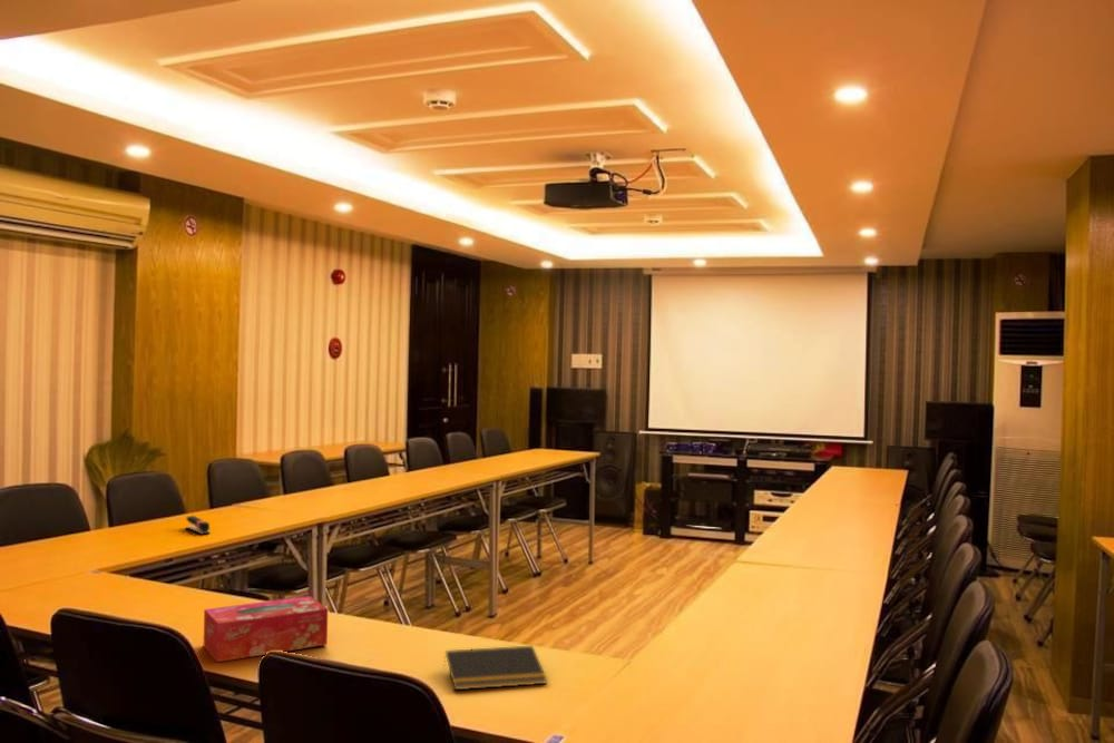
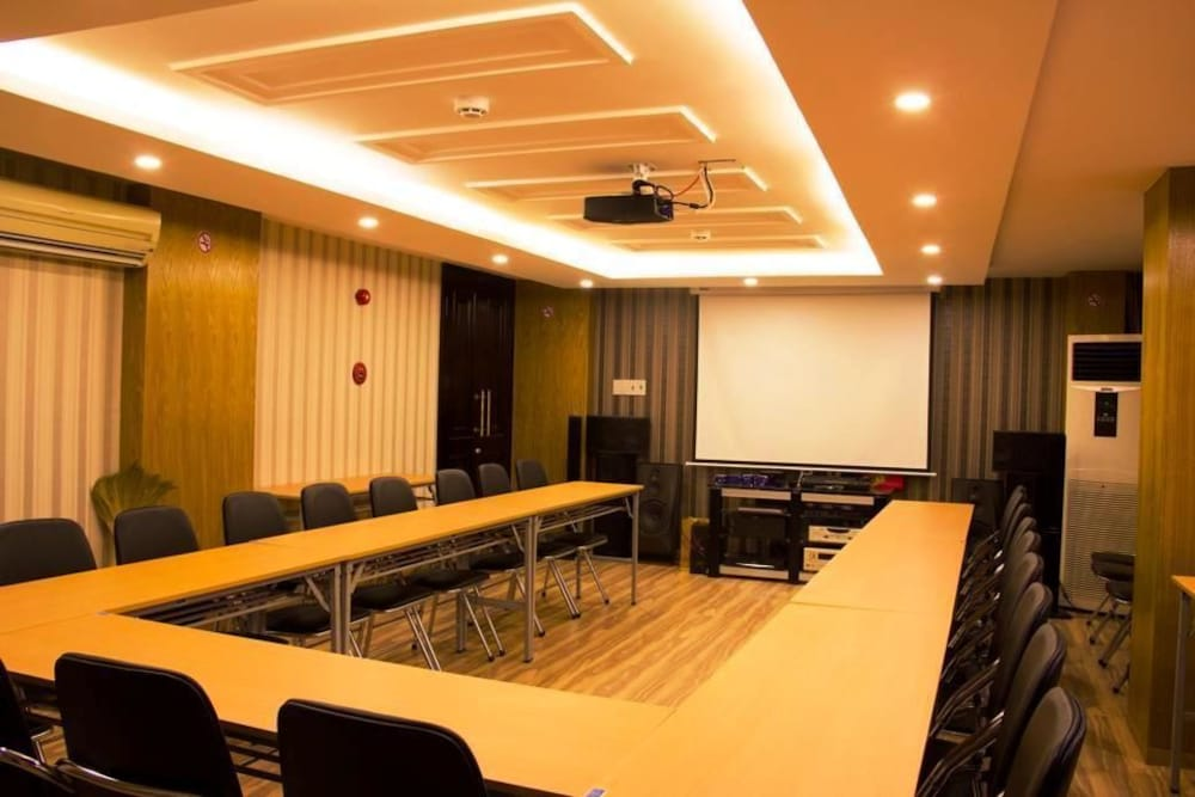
- tissue box (265, 626)
- notepad (495, 666)
- stapler (197, 525)
